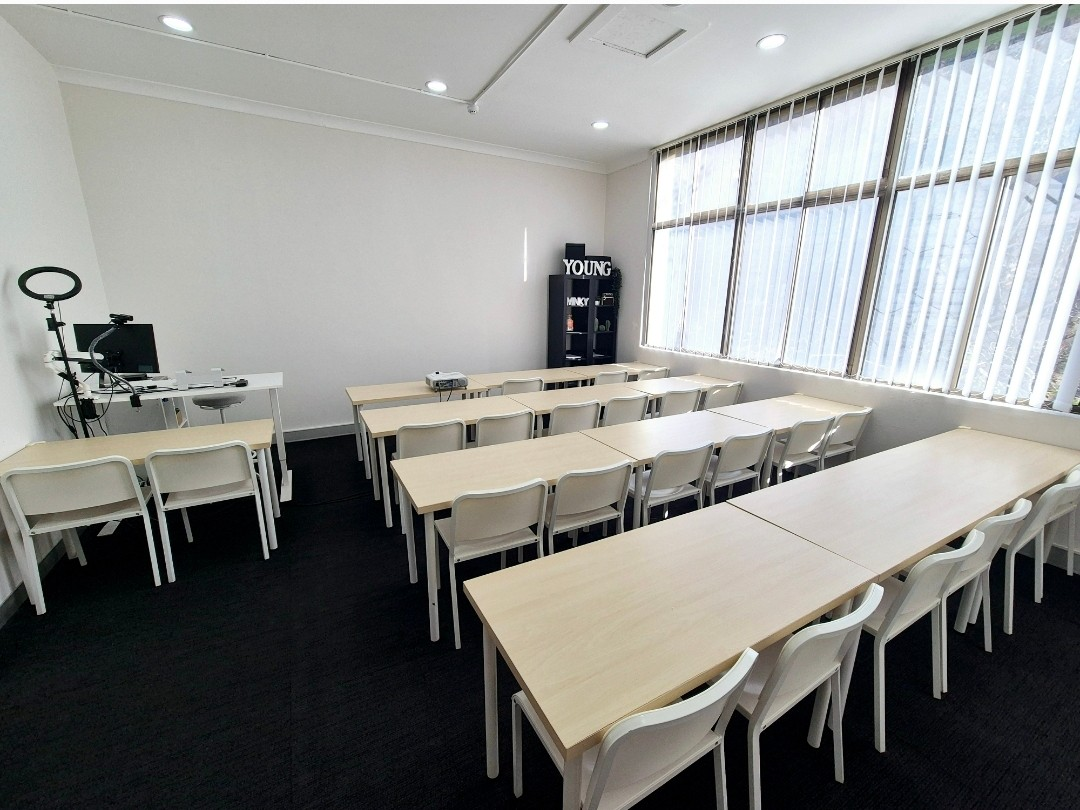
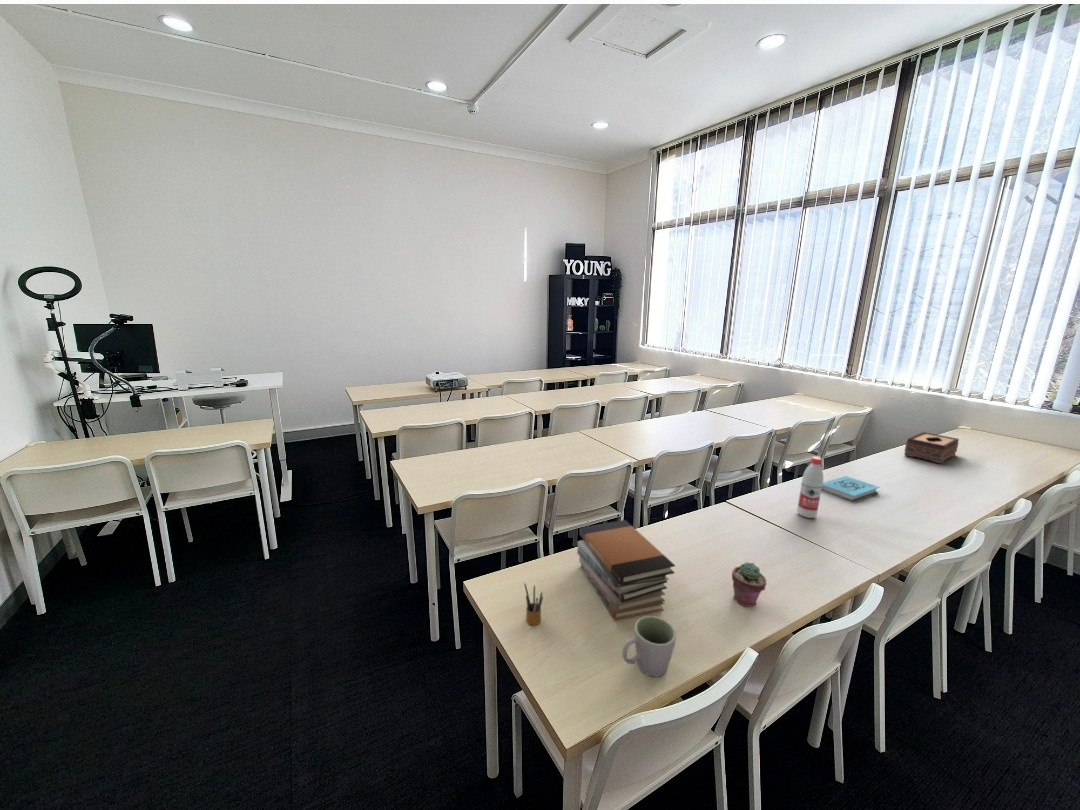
+ book stack (620, 565)
+ tissue box (931, 446)
+ pencil box (532, 604)
+ book (849, 488)
+ potted succulent (748, 582)
+ mug (647, 649)
+ water bottle (811, 486)
